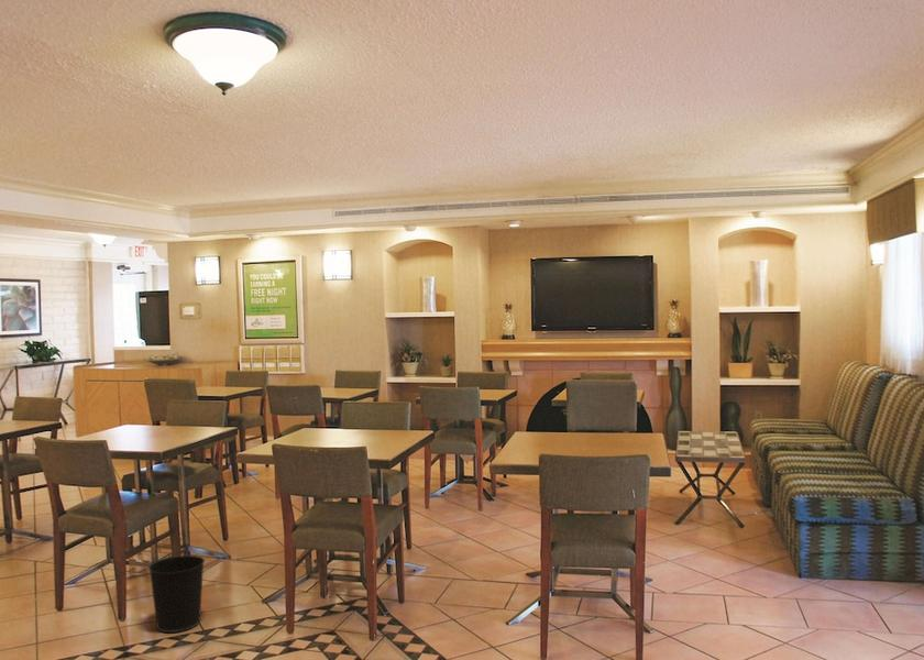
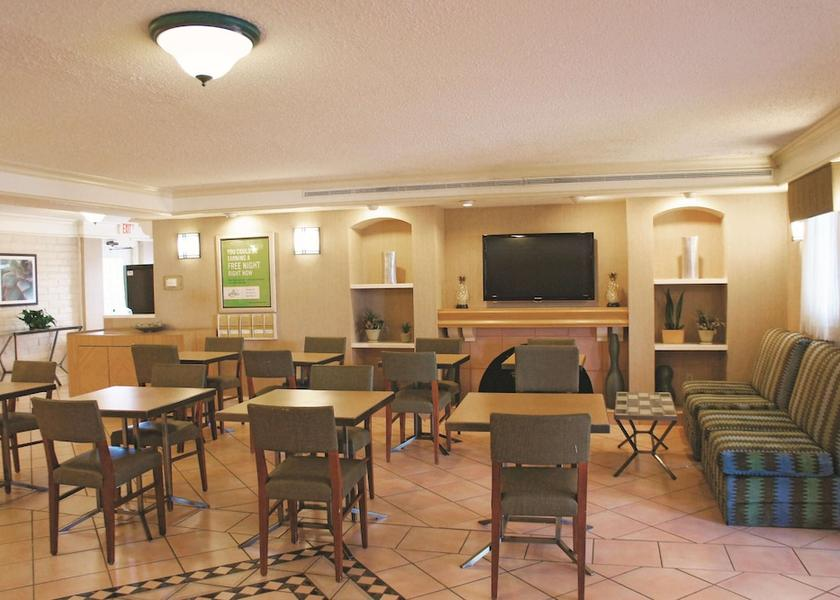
- wastebasket (177, 593)
